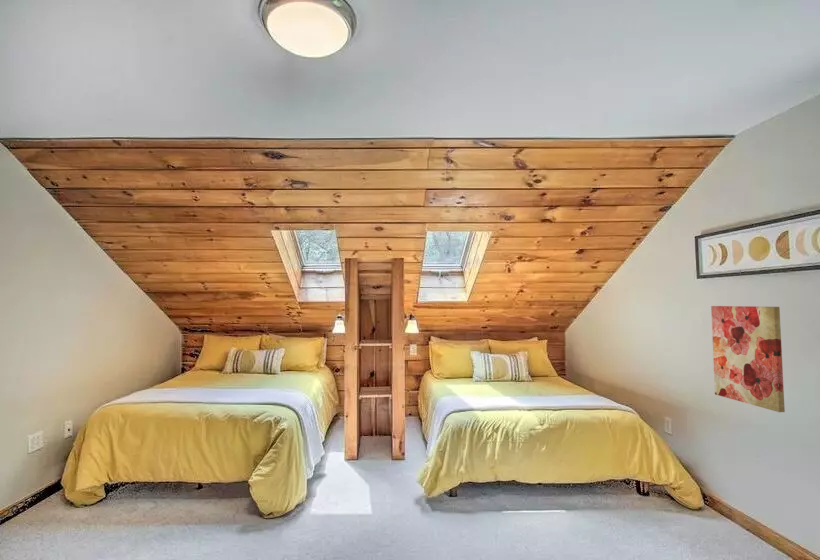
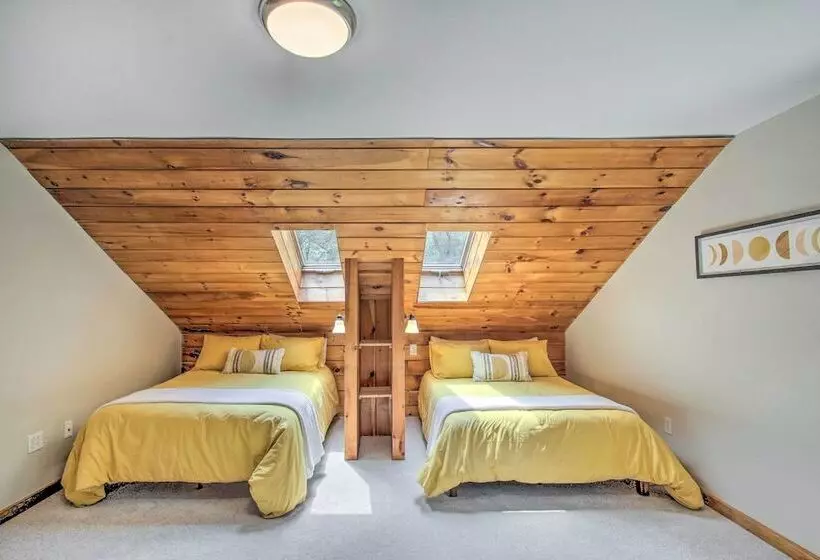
- wall art (744, 354)
